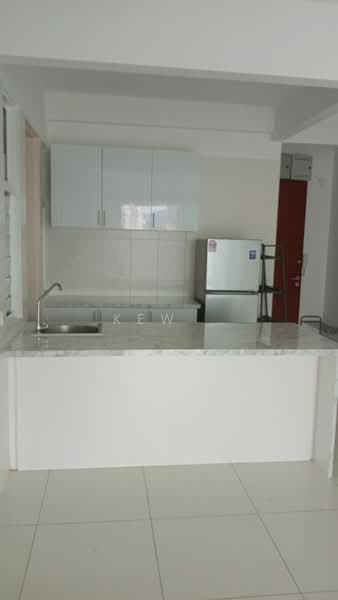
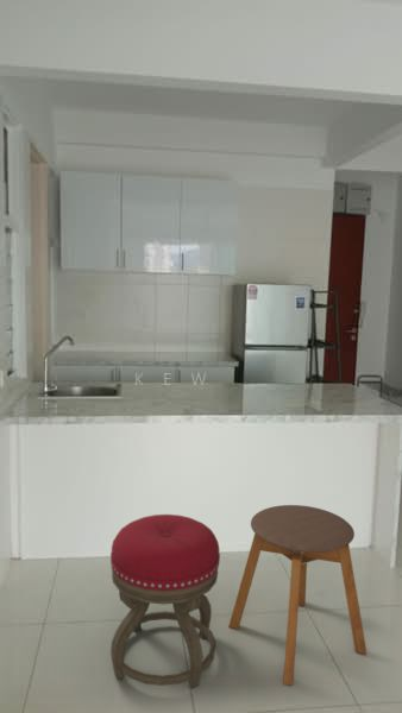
+ stool (164, 593)
+ stool (299, 580)
